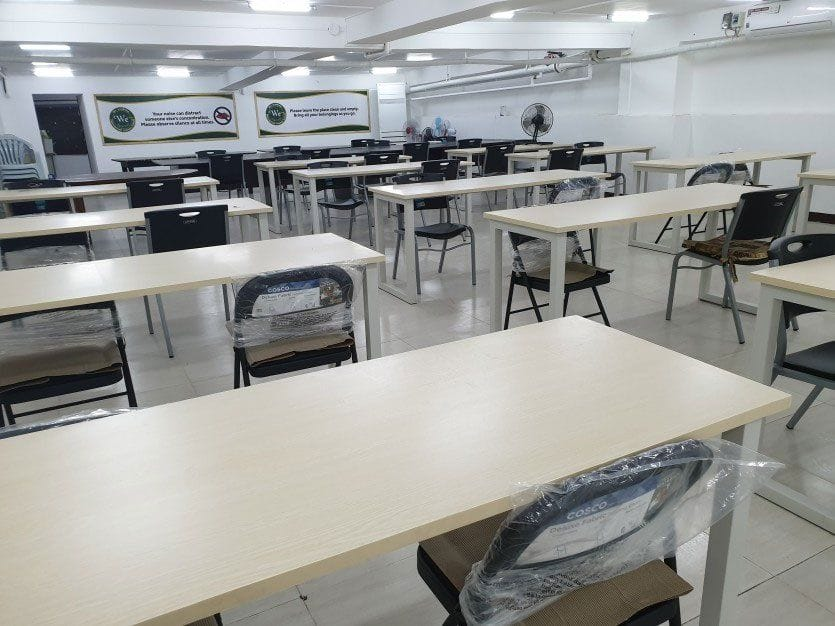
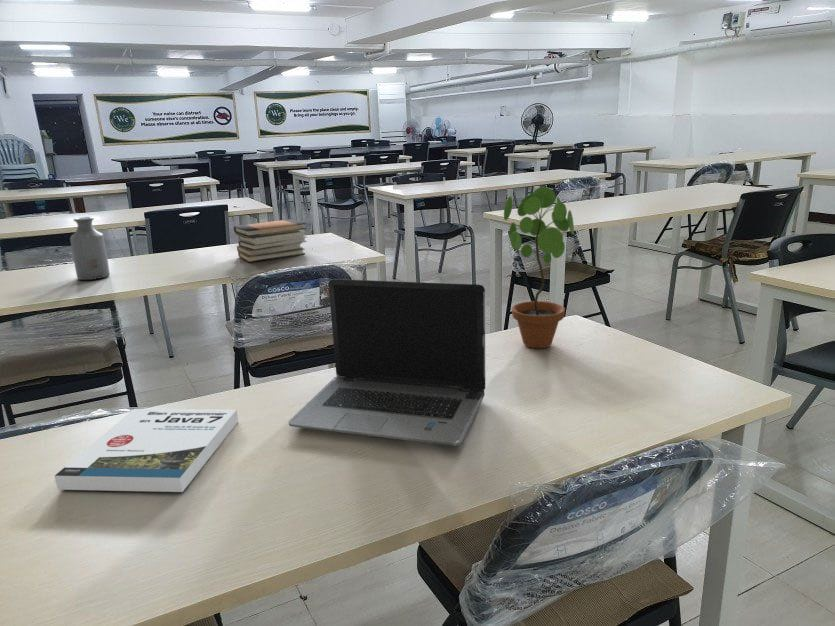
+ laptop computer (388, 356)
+ book (155, 445)
+ book stack (271, 239)
+ potted plant (540, 270)
+ bottle (88, 247)
